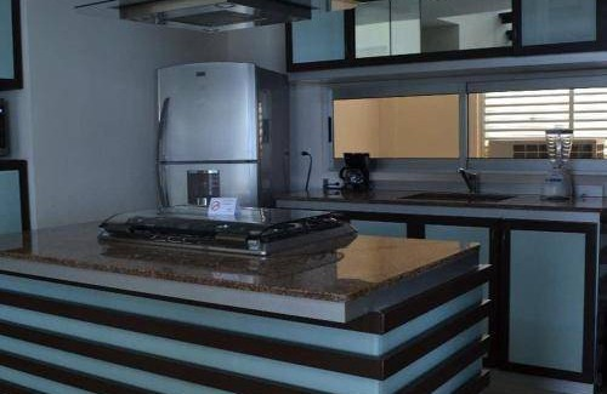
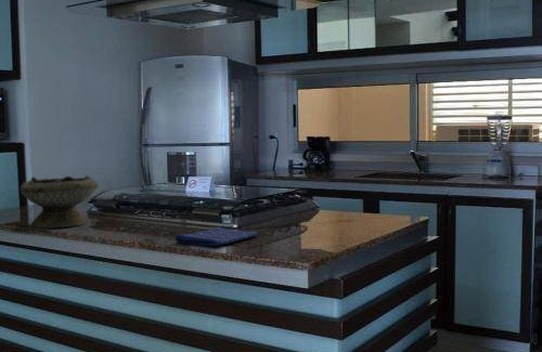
+ dish towel (217, 234)
+ bowl (60, 199)
